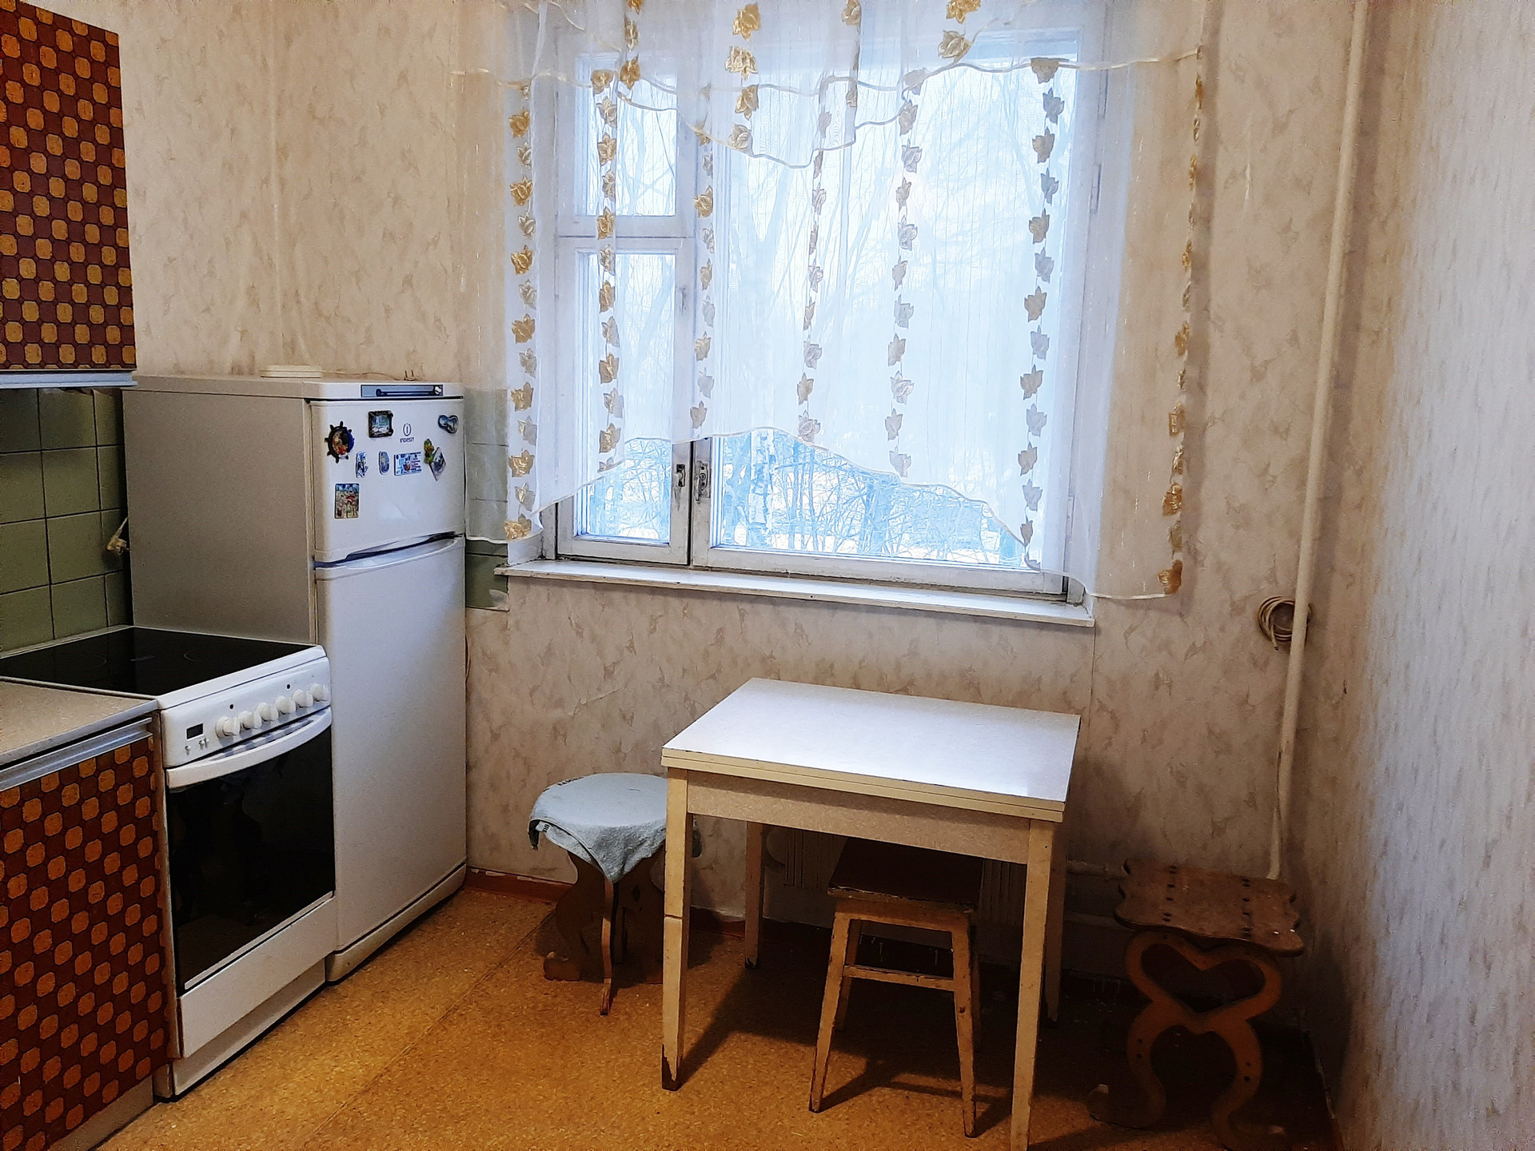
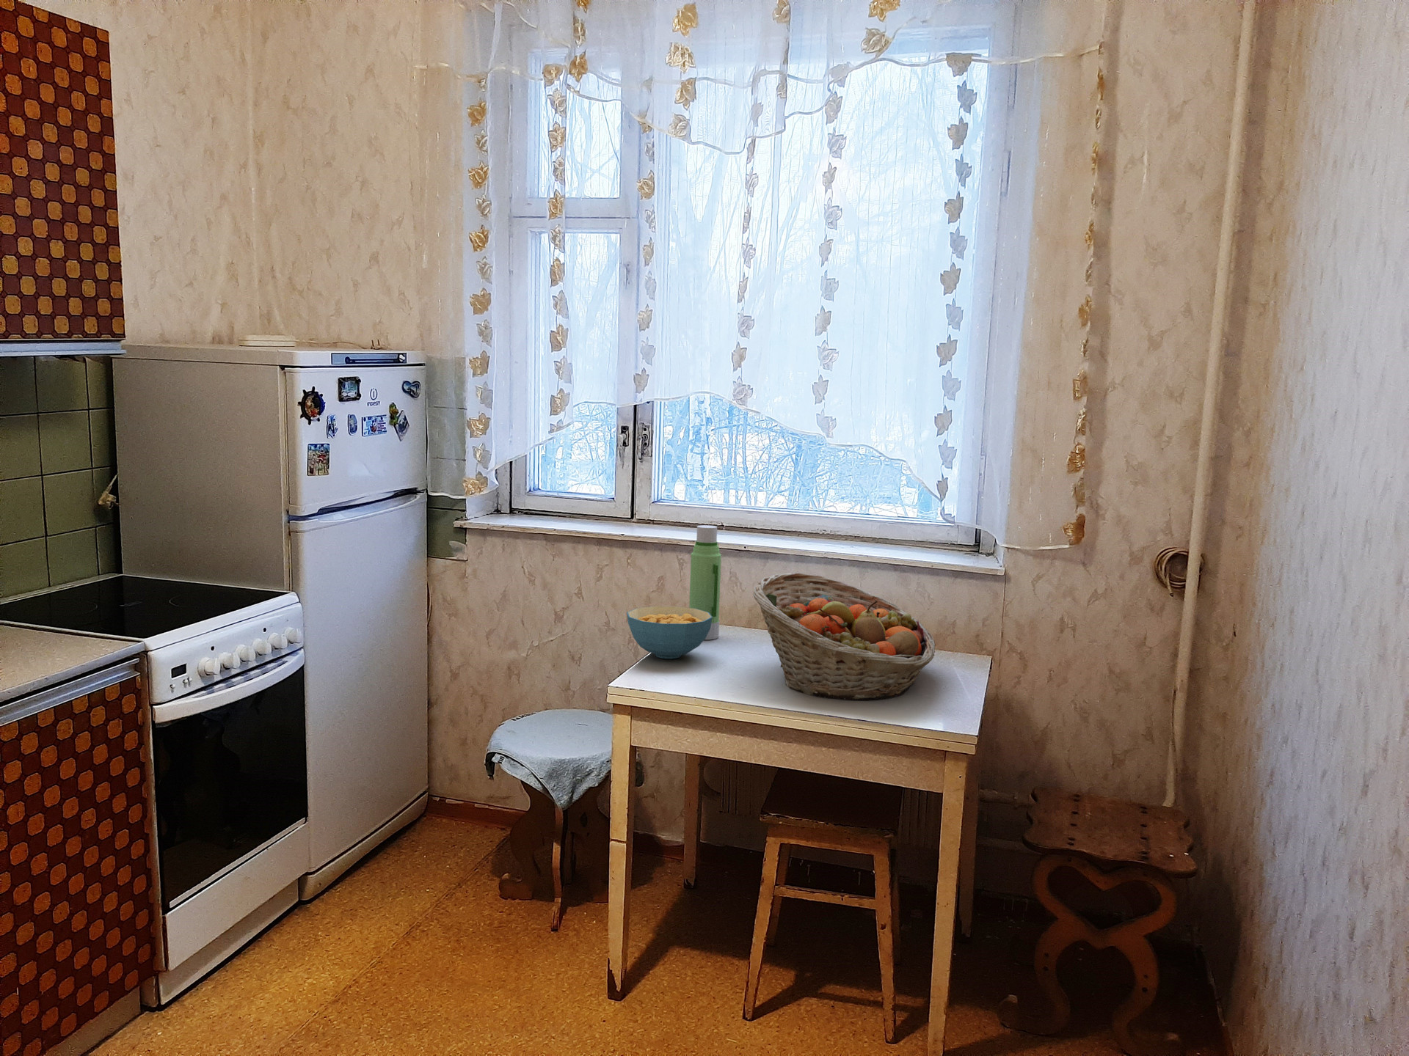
+ fruit basket (843, 632)
+ cereal bowl (669, 636)
+ water bottle (706, 581)
